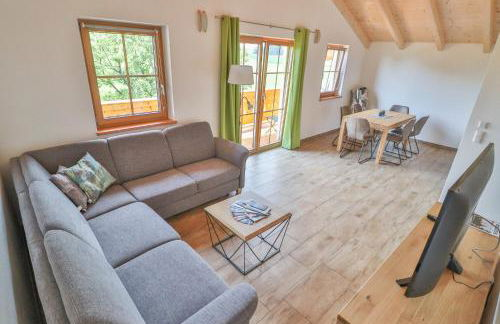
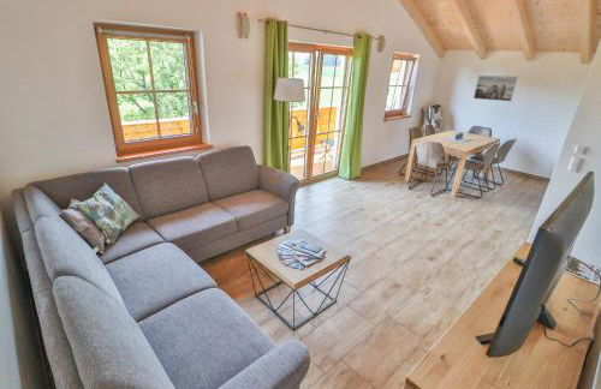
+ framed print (494, 88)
